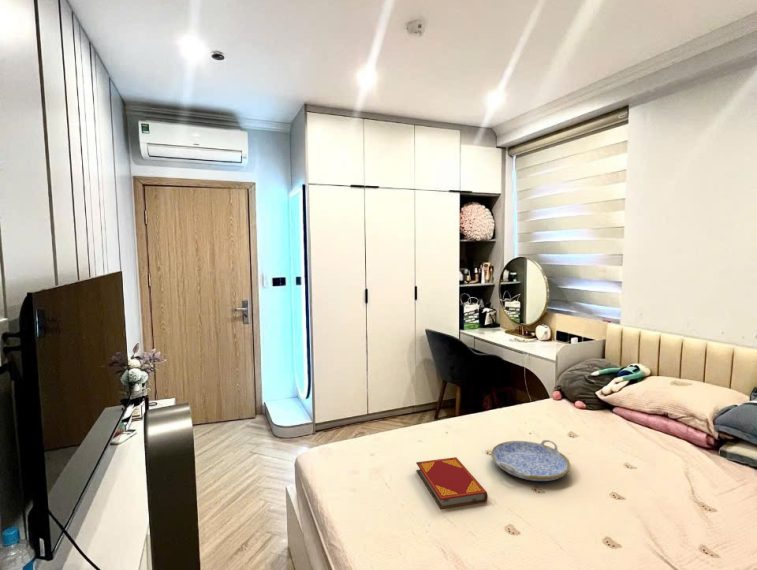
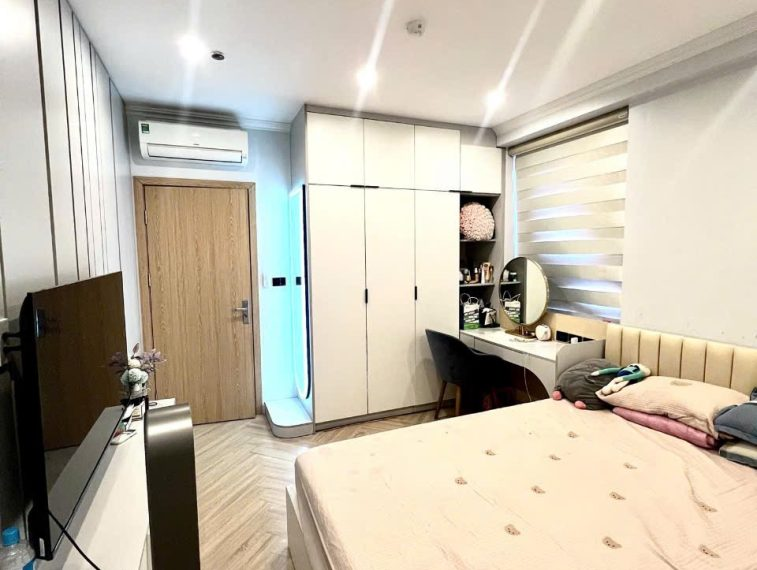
- hardback book (449, 480)
- serving tray (529, 458)
